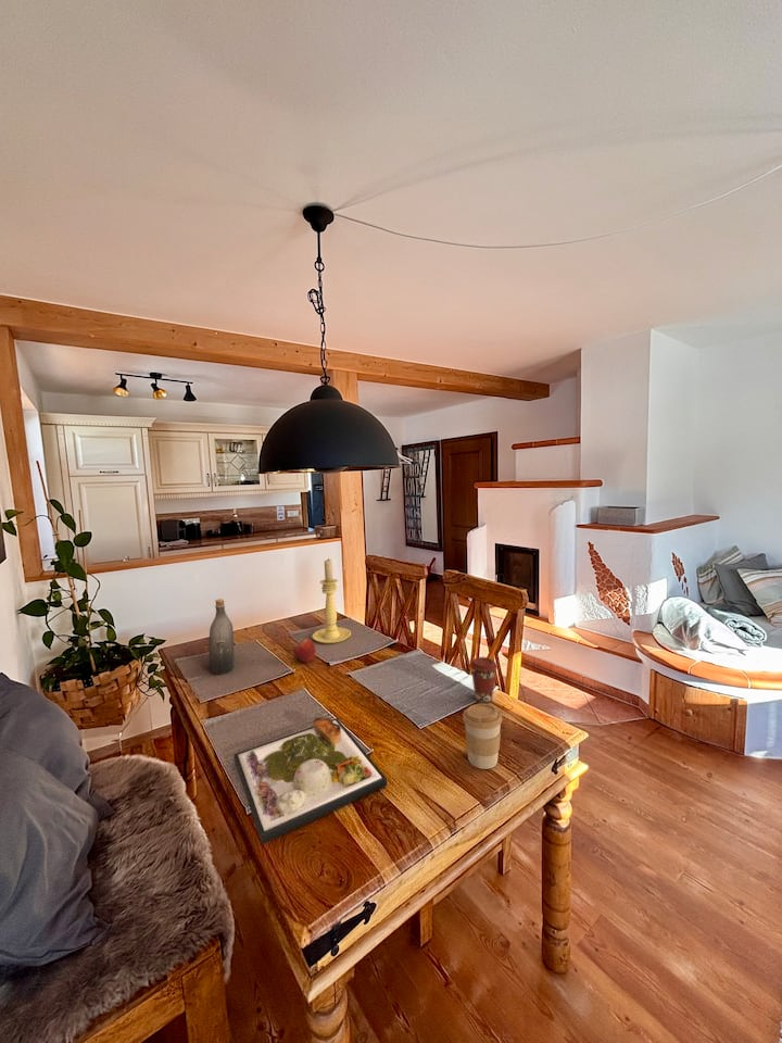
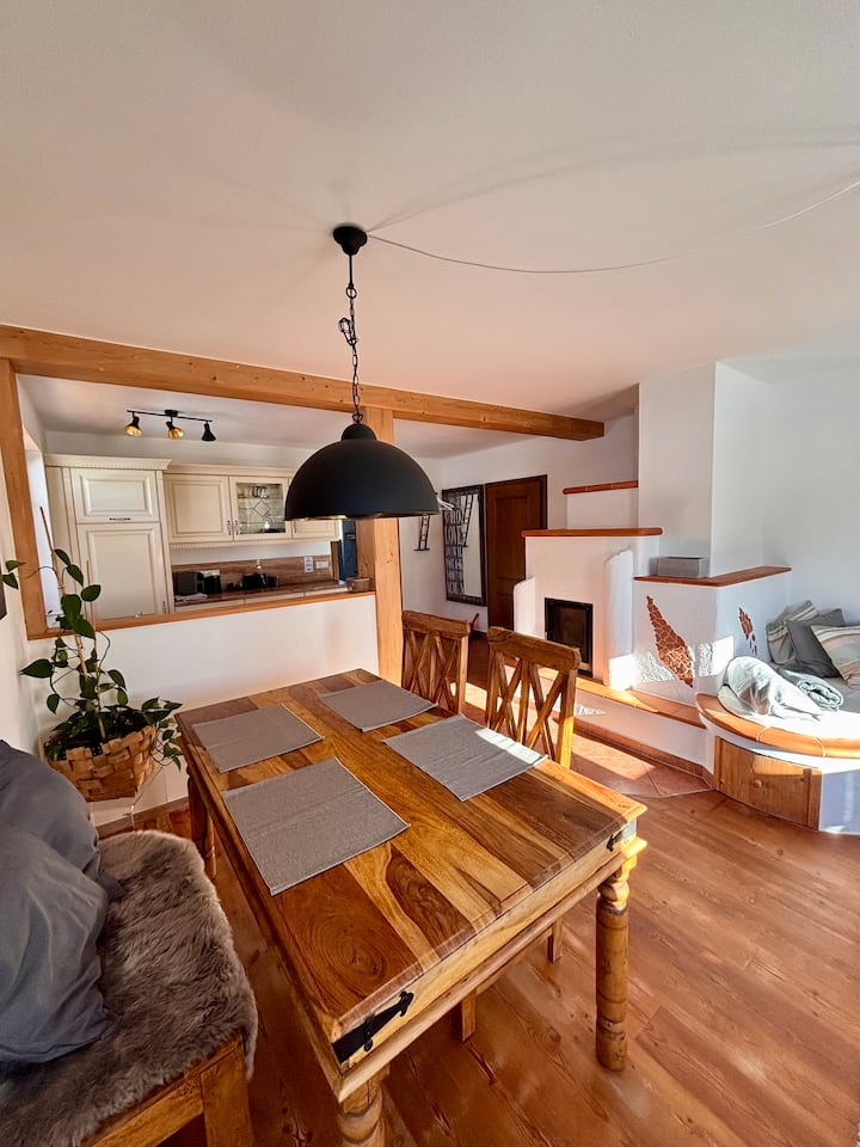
- water jug (220, 631)
- fruit (304, 650)
- coffee cup (482, 733)
- candle holder (329, 598)
- coffee cup (483, 679)
- dinner plate (305, 763)
